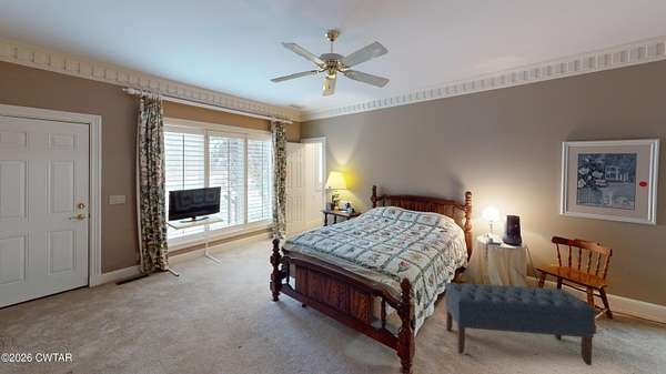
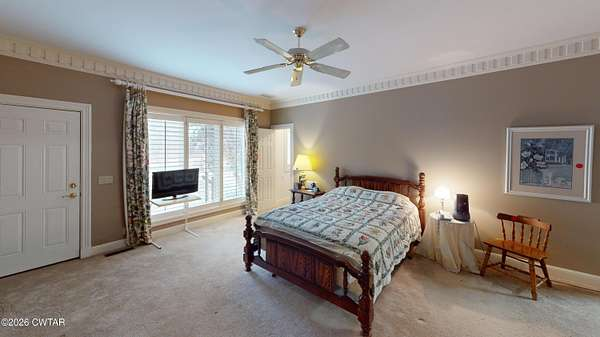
- bench (512, 317)
